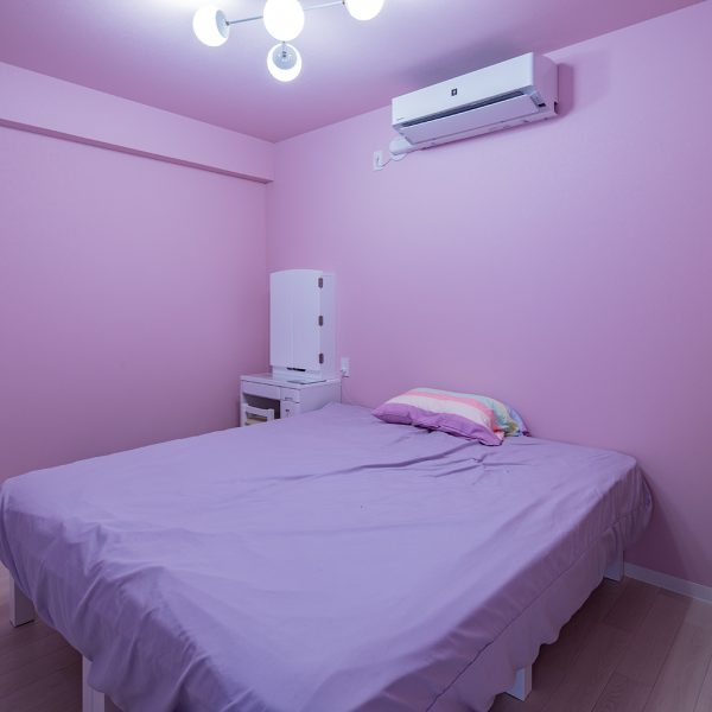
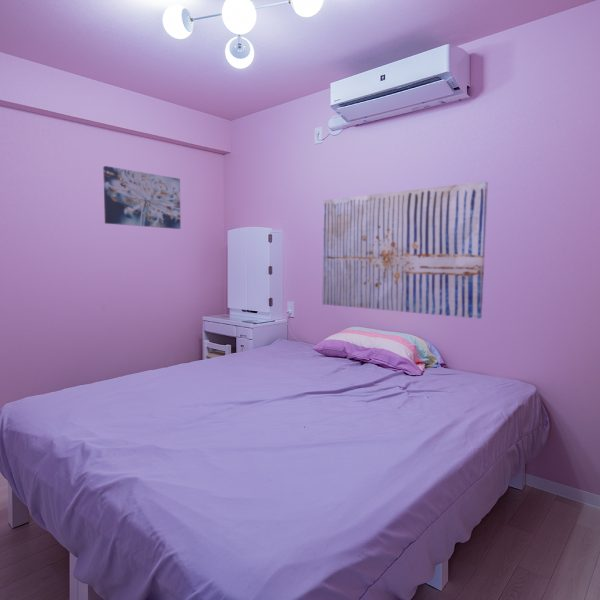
+ wall art (393, 252)
+ wall art (144, 199)
